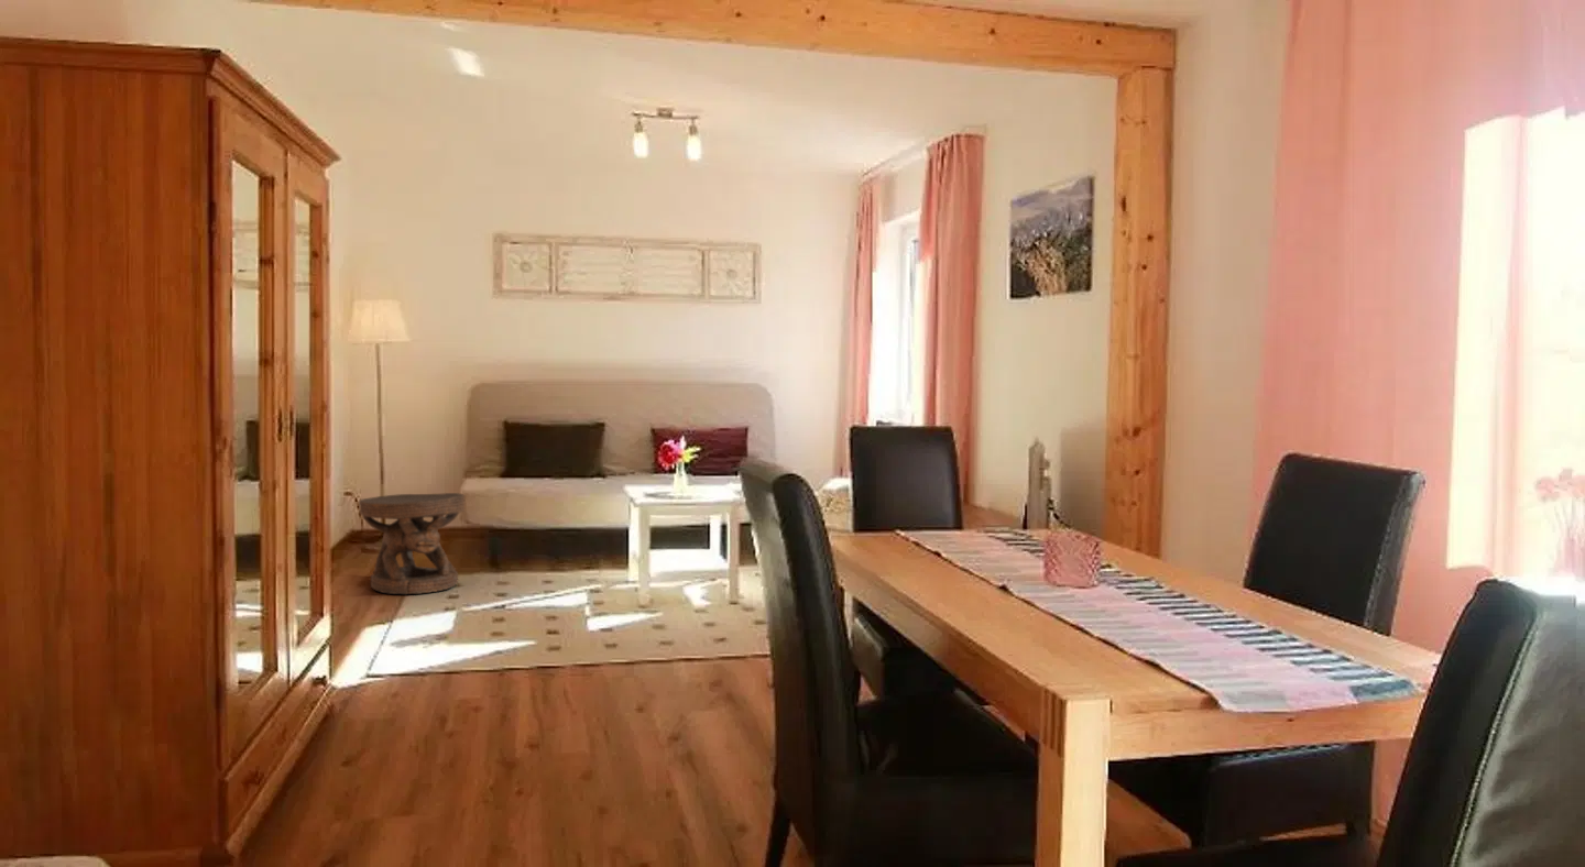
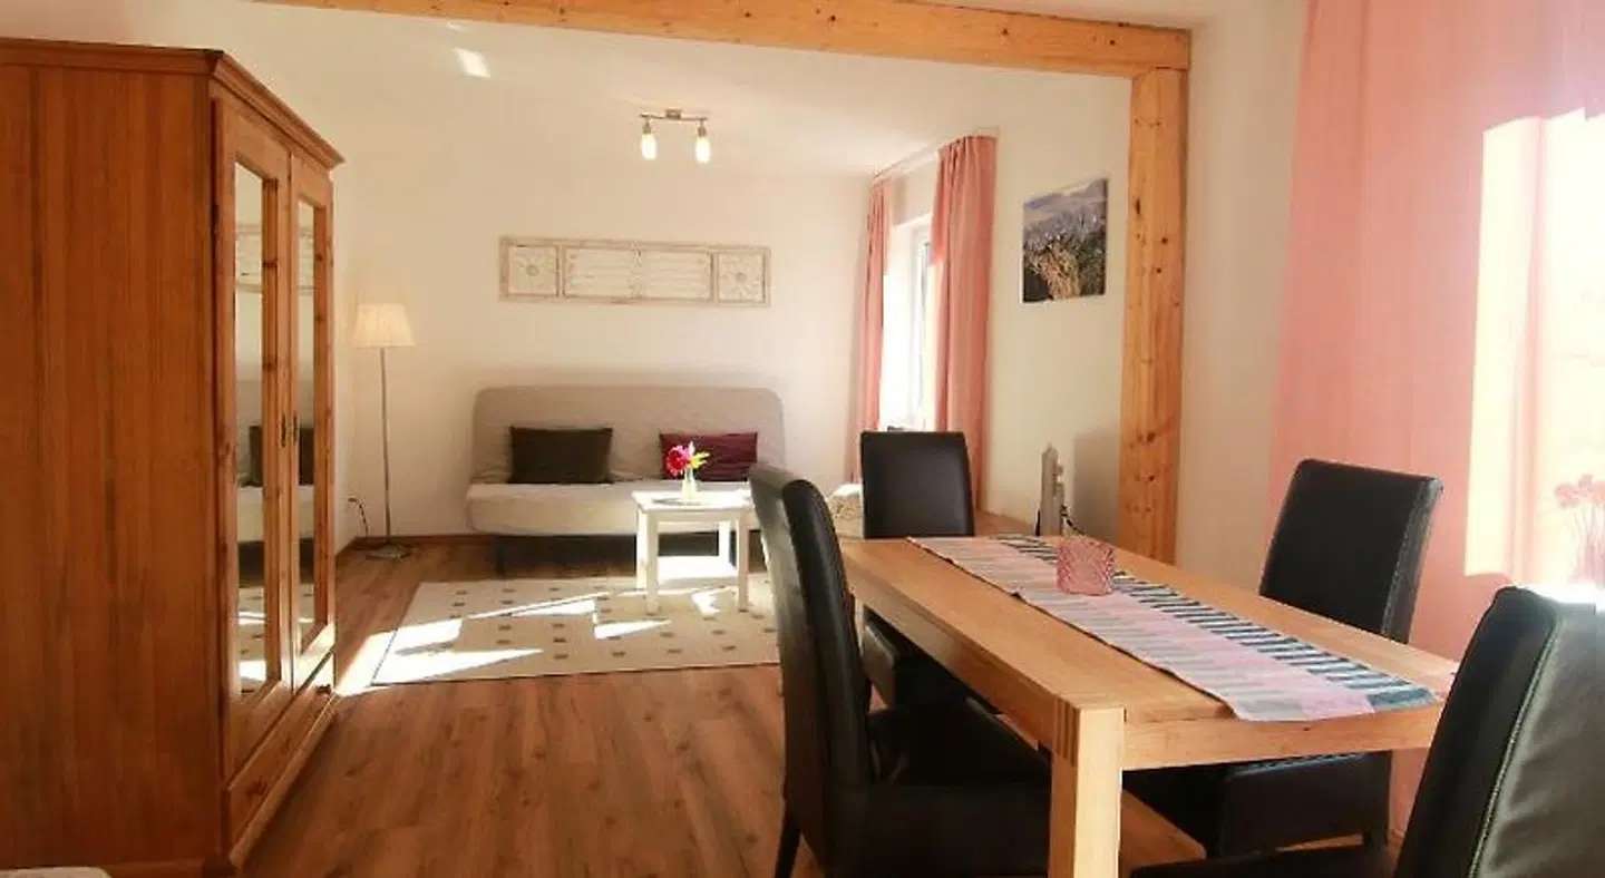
- carved stool (414, 540)
